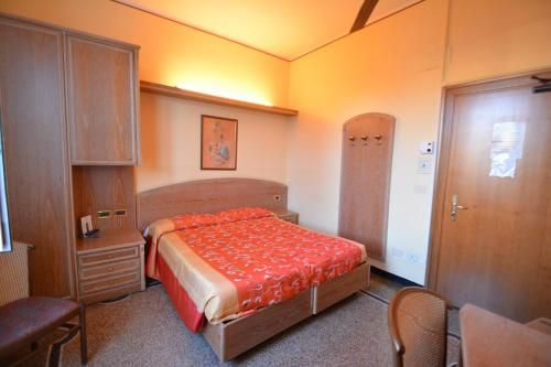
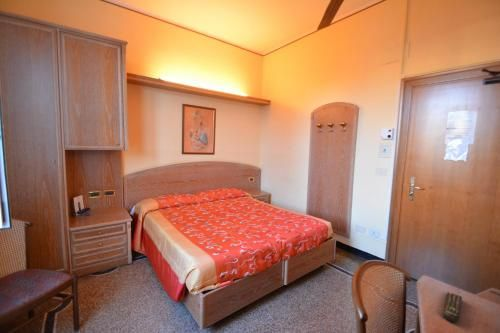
+ remote control (452, 305)
